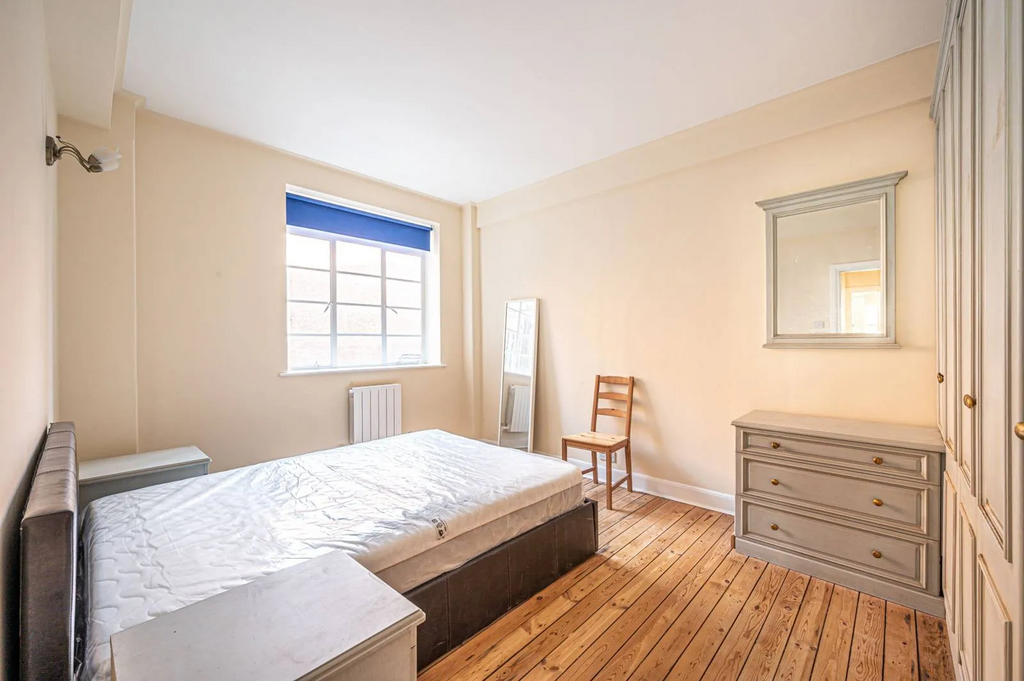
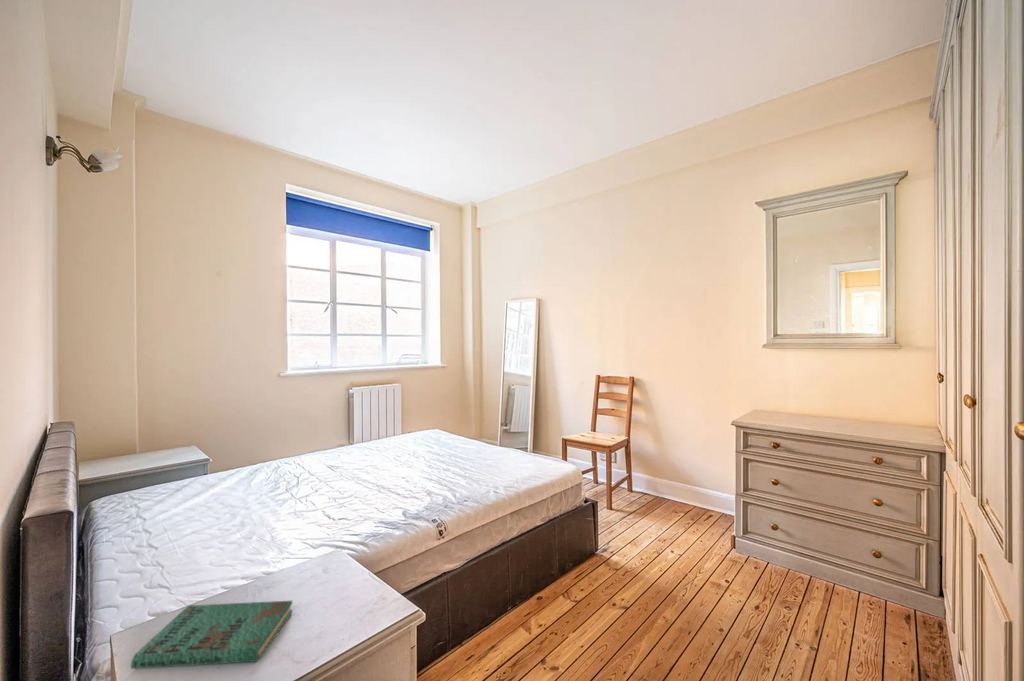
+ book (219, 632)
